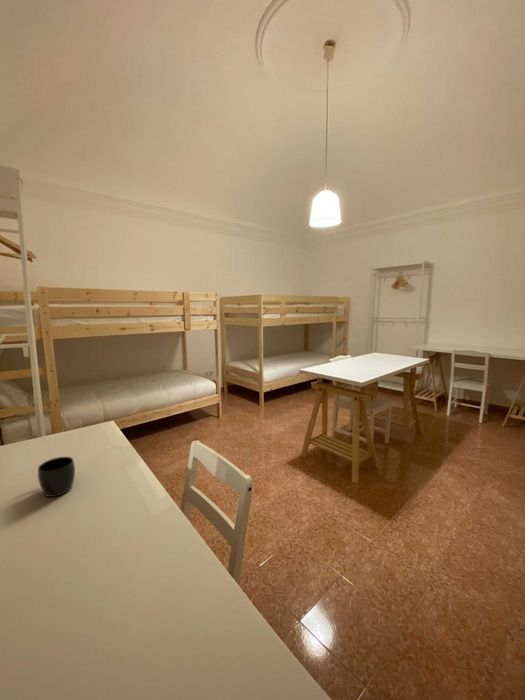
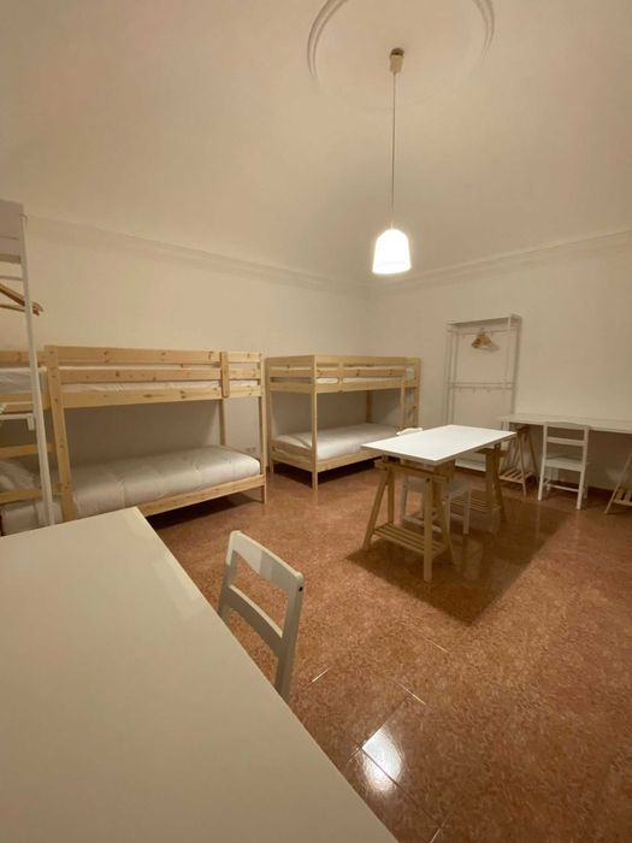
- mug (56, 475)
